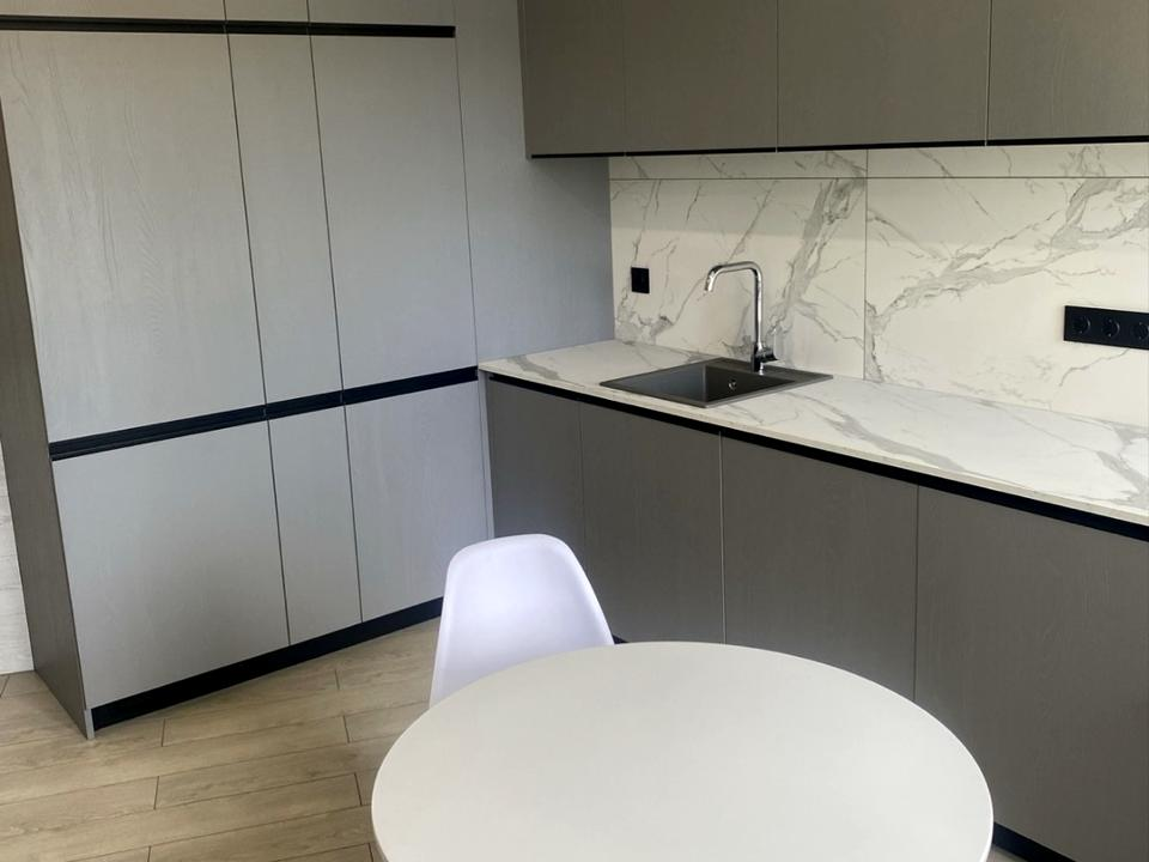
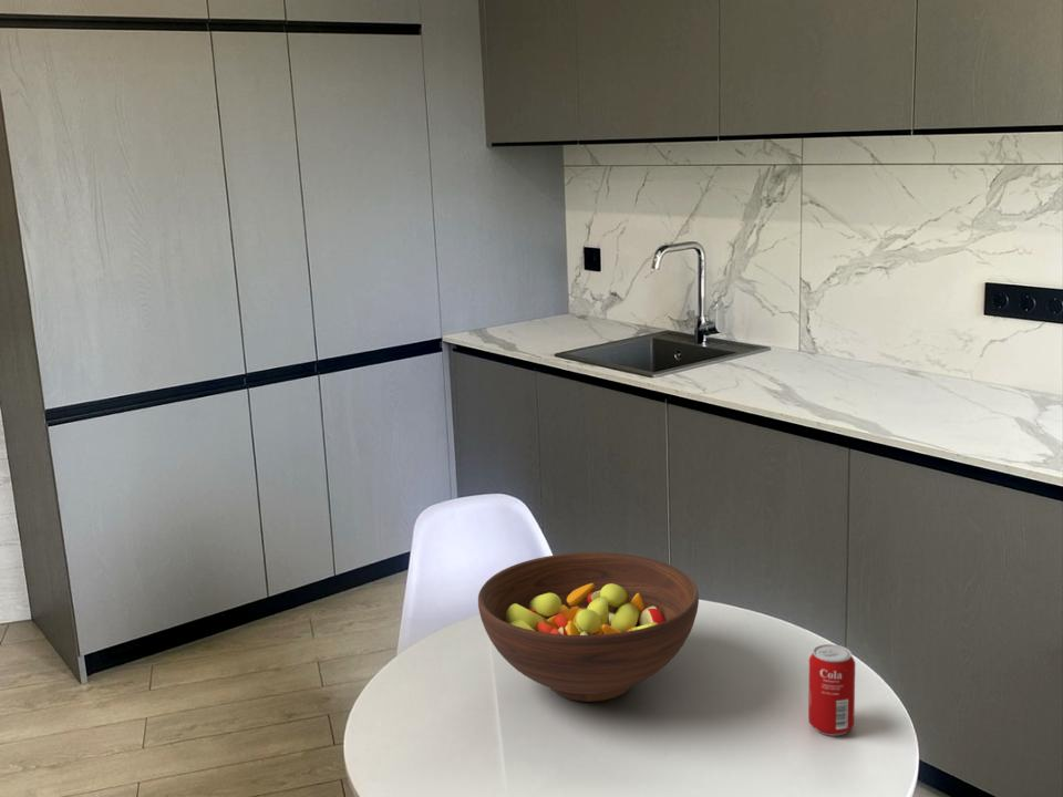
+ fruit bowl (589, 636)
+ beverage can (832, 689)
